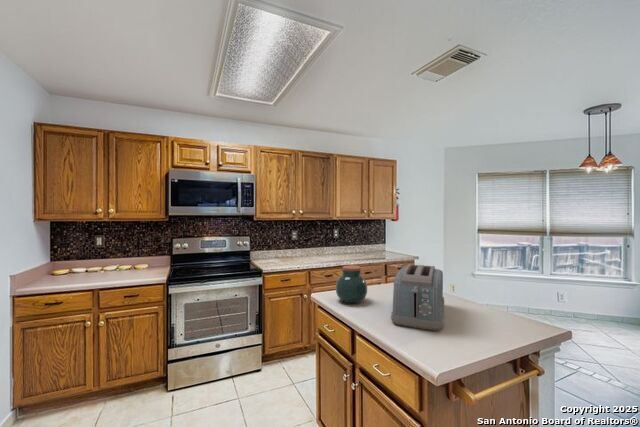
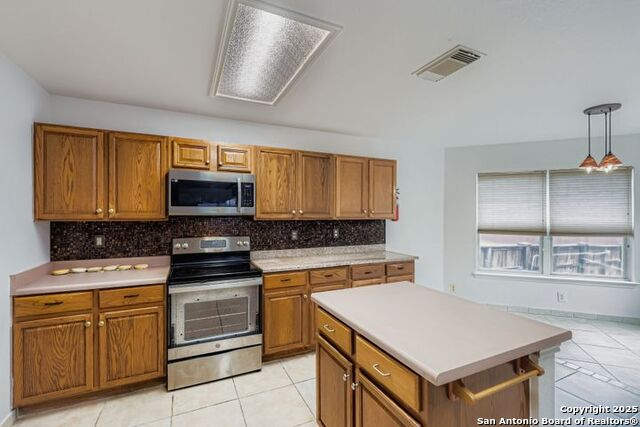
- jar (351, 283)
- toaster (419, 291)
